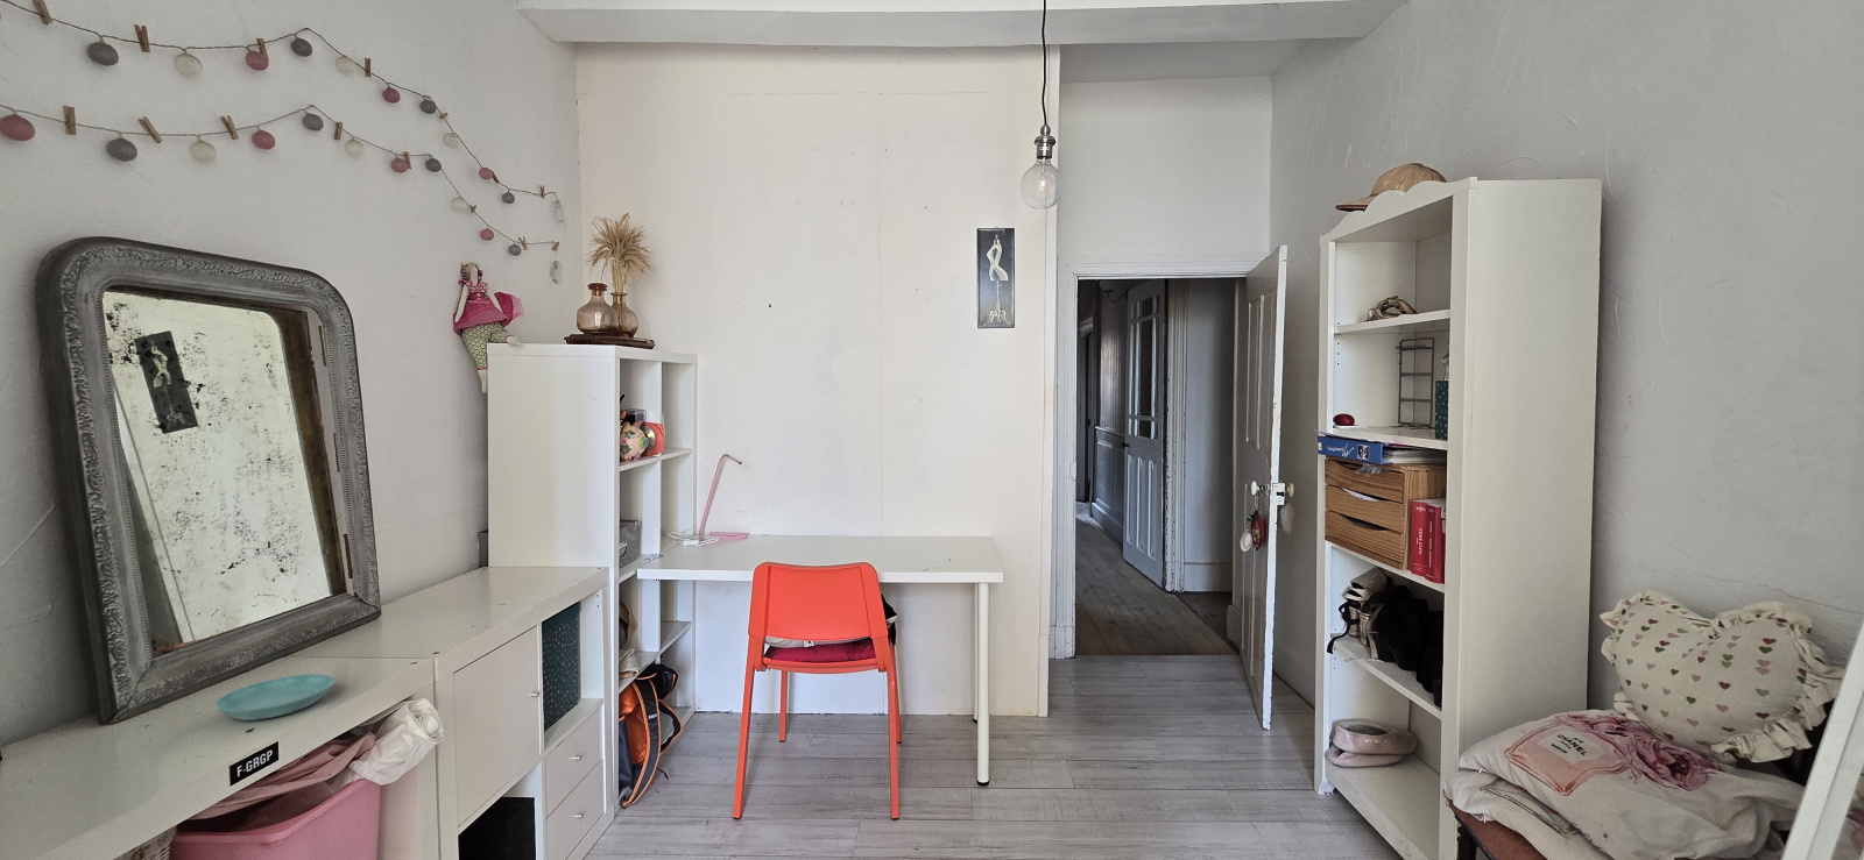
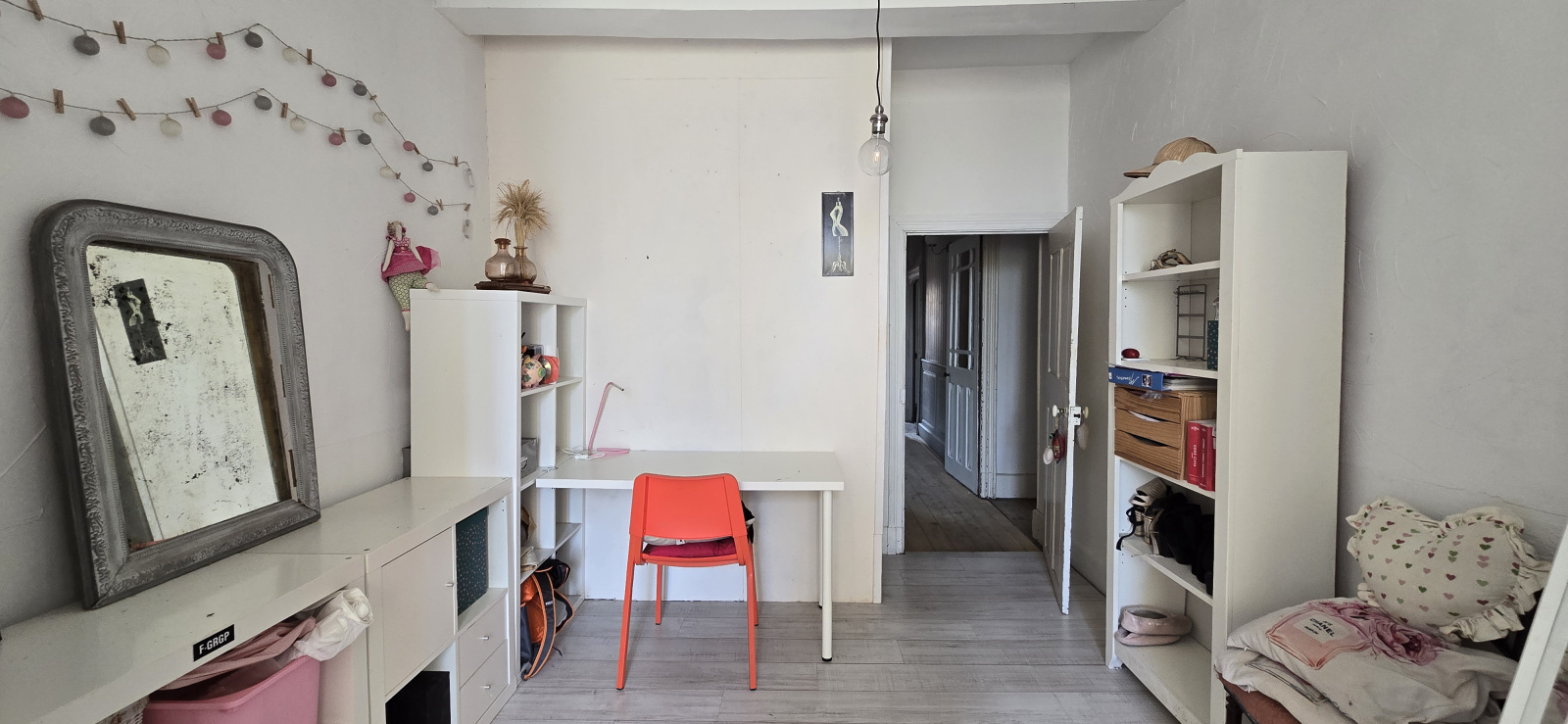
- saucer (277, 698)
